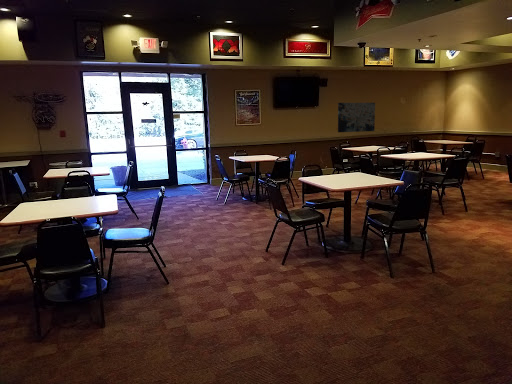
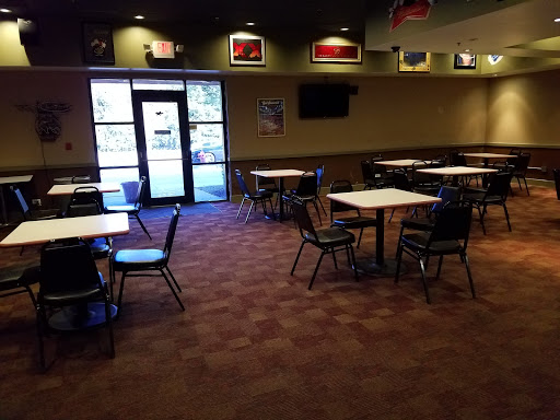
- wall art (356, 117)
